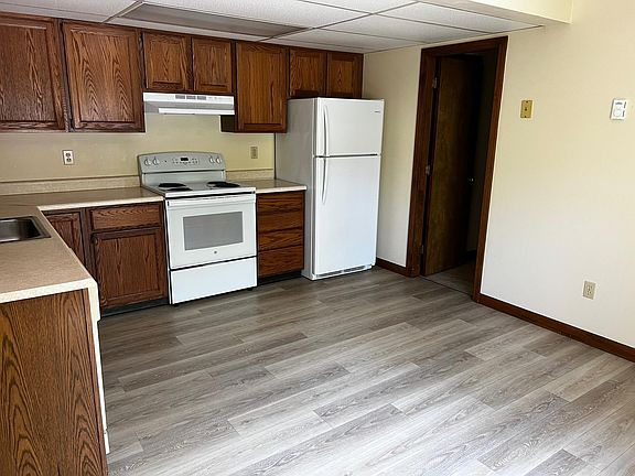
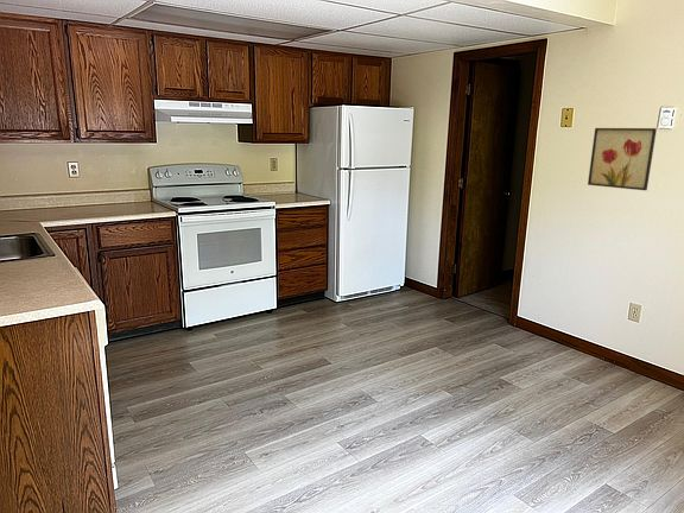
+ wall art (620, 158)
